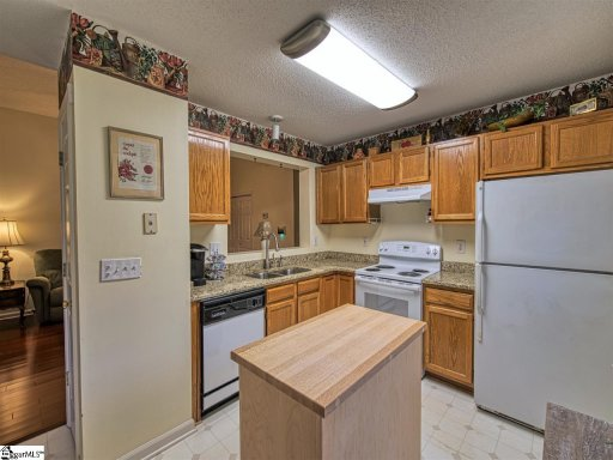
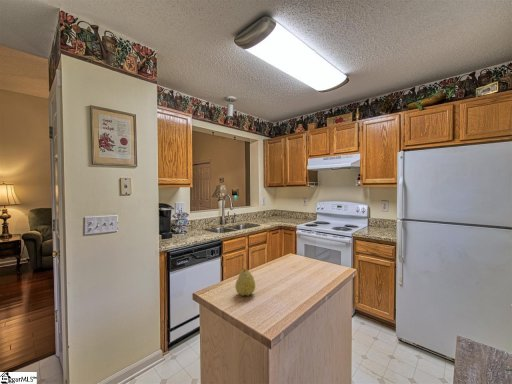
+ fruit (245, 280)
